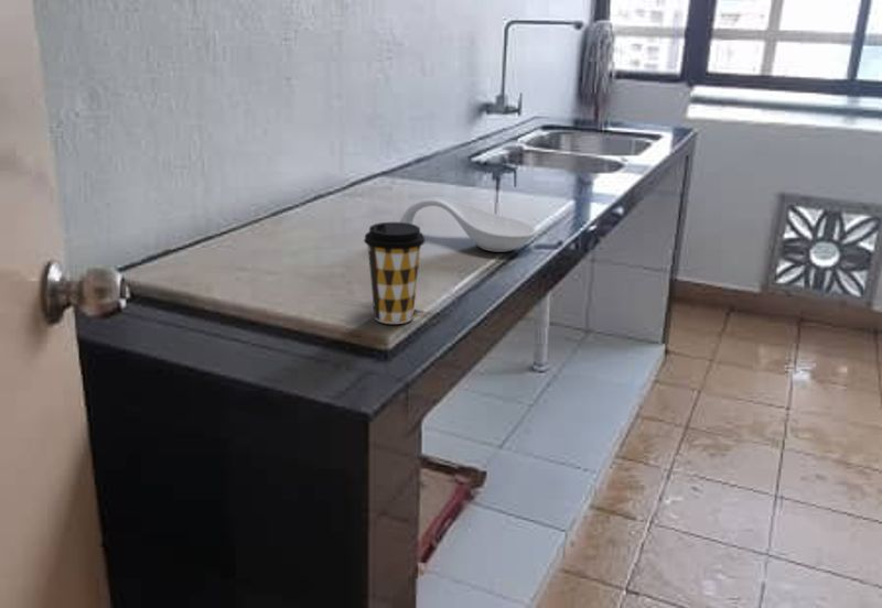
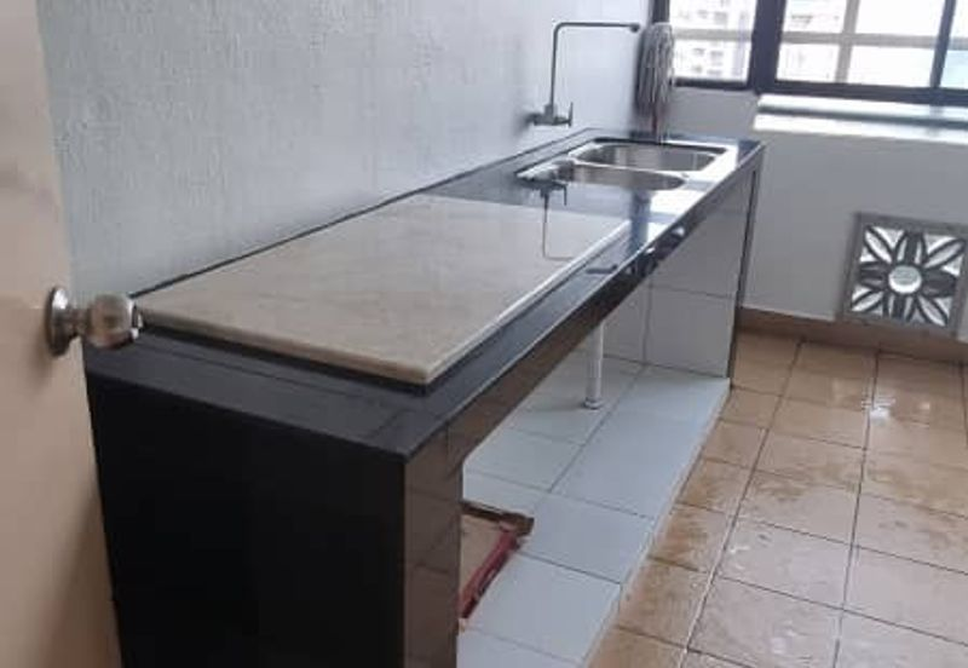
- coffee cup (394, 273)
- spoon rest (466, 222)
